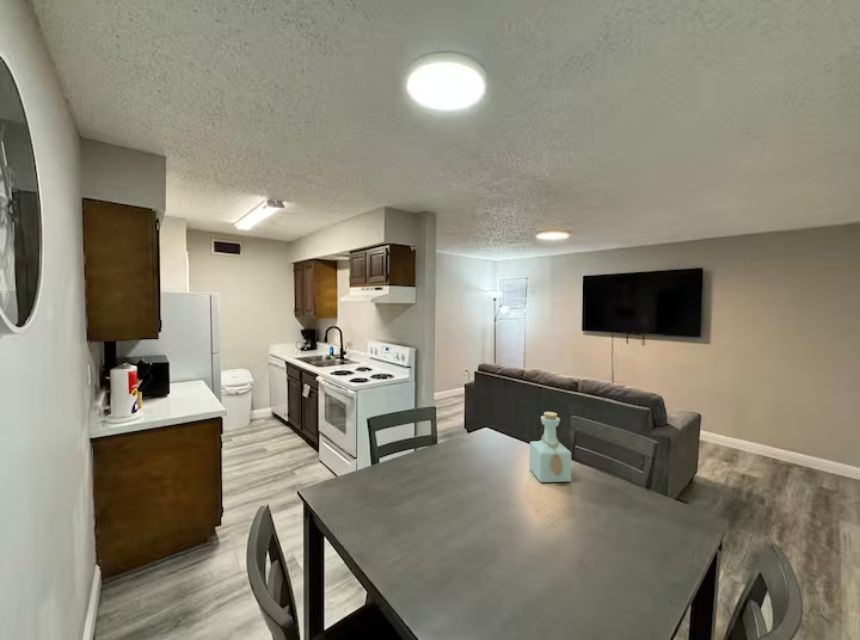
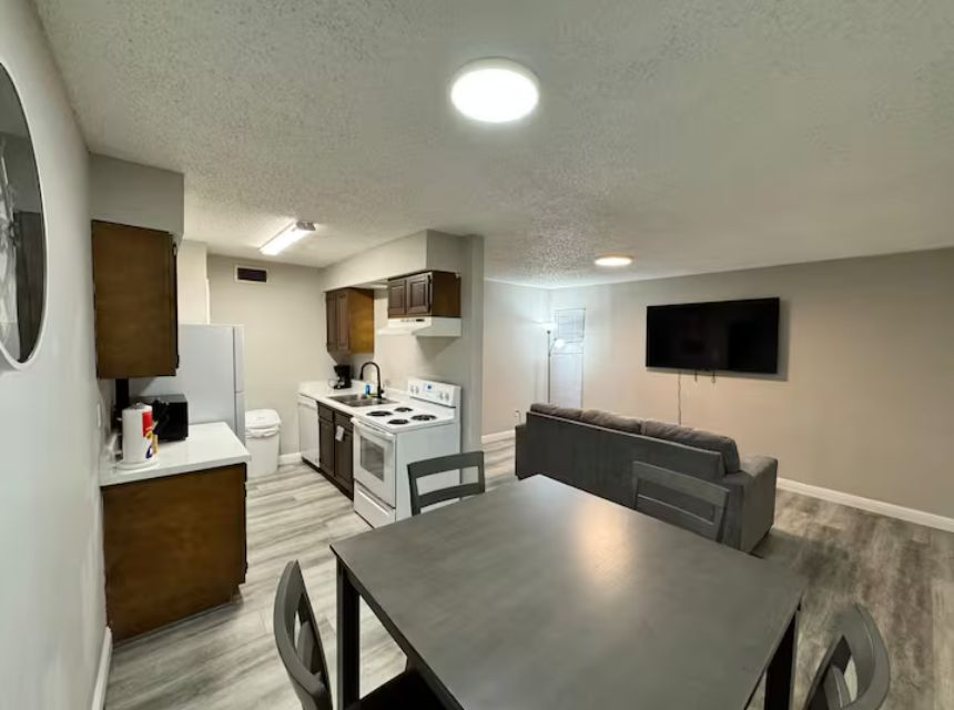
- bottle (551, 445)
